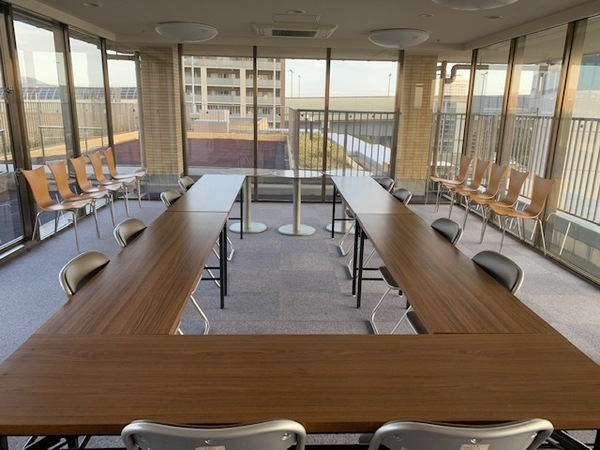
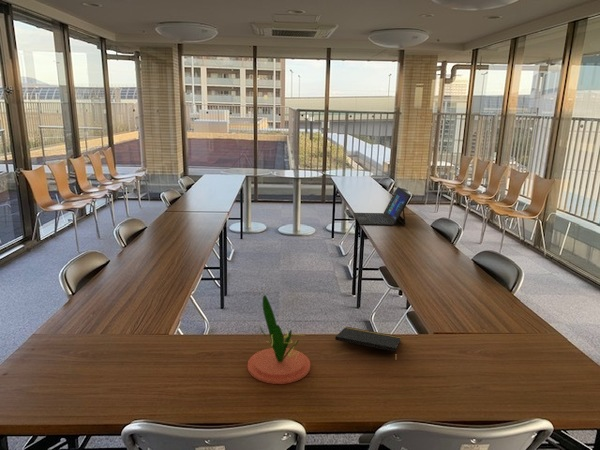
+ laptop (386, 207)
+ plant (279, 335)
+ notepad (368, 338)
